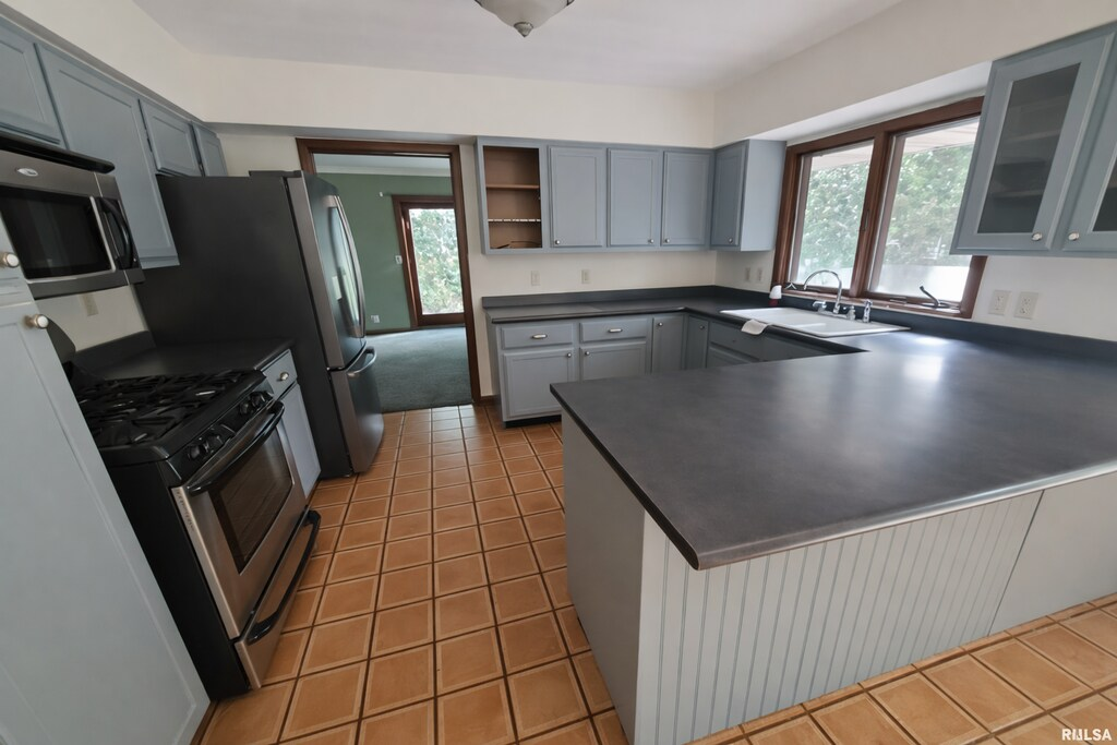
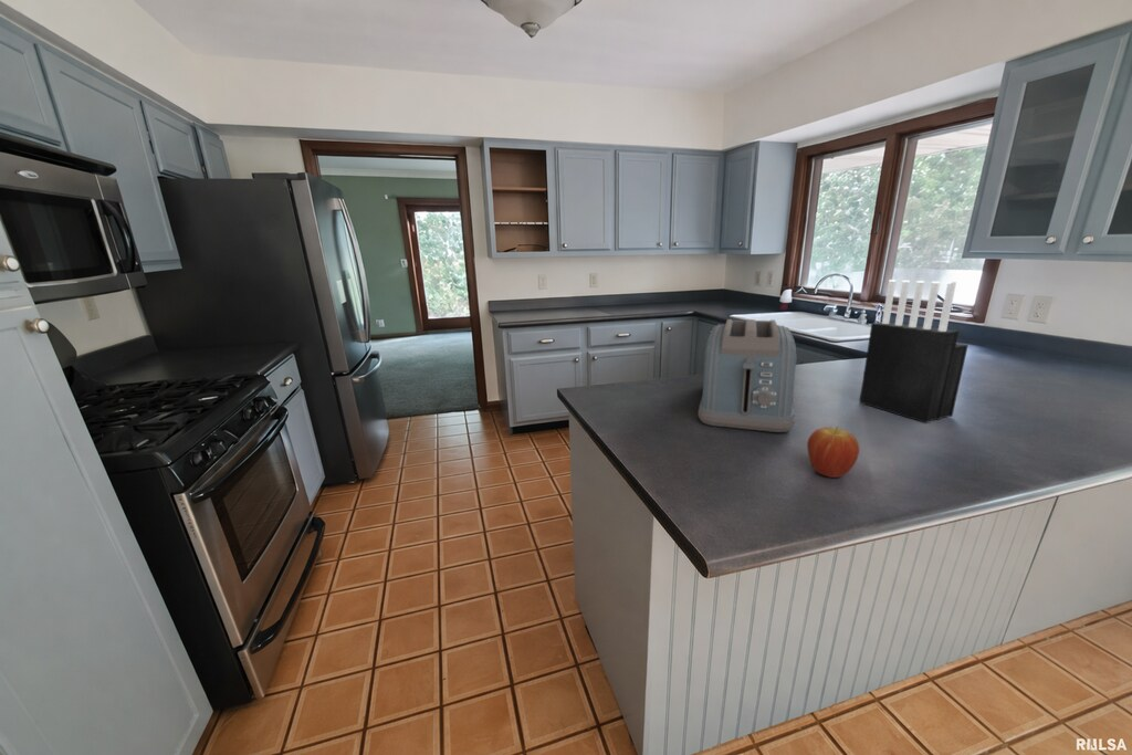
+ toaster (747, 366)
+ knife block (918, 346)
+ fruit (831, 449)
